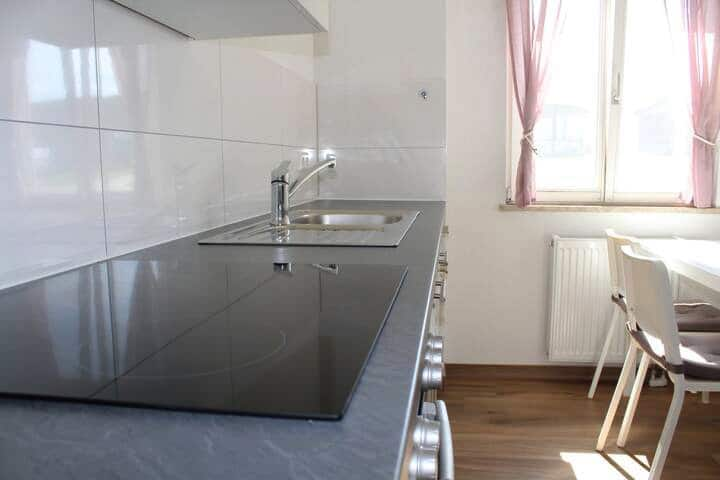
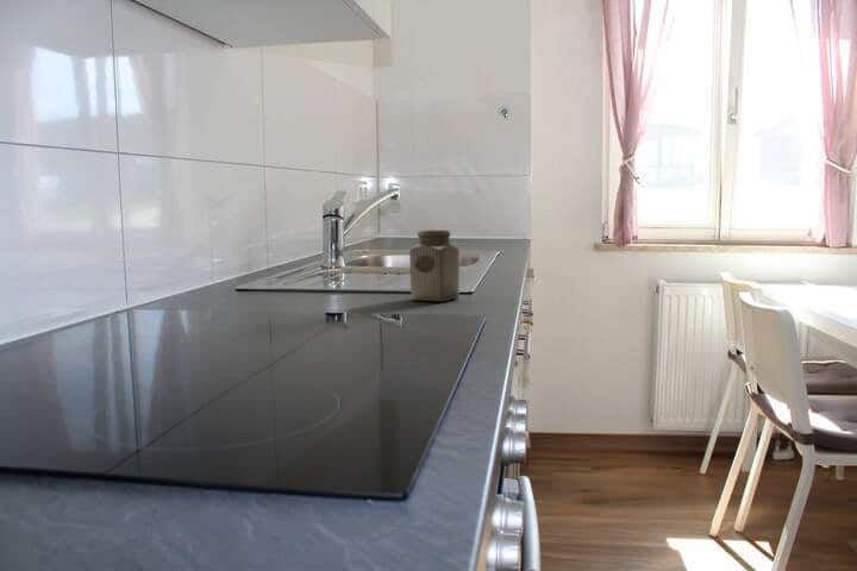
+ salt shaker (434, 263)
